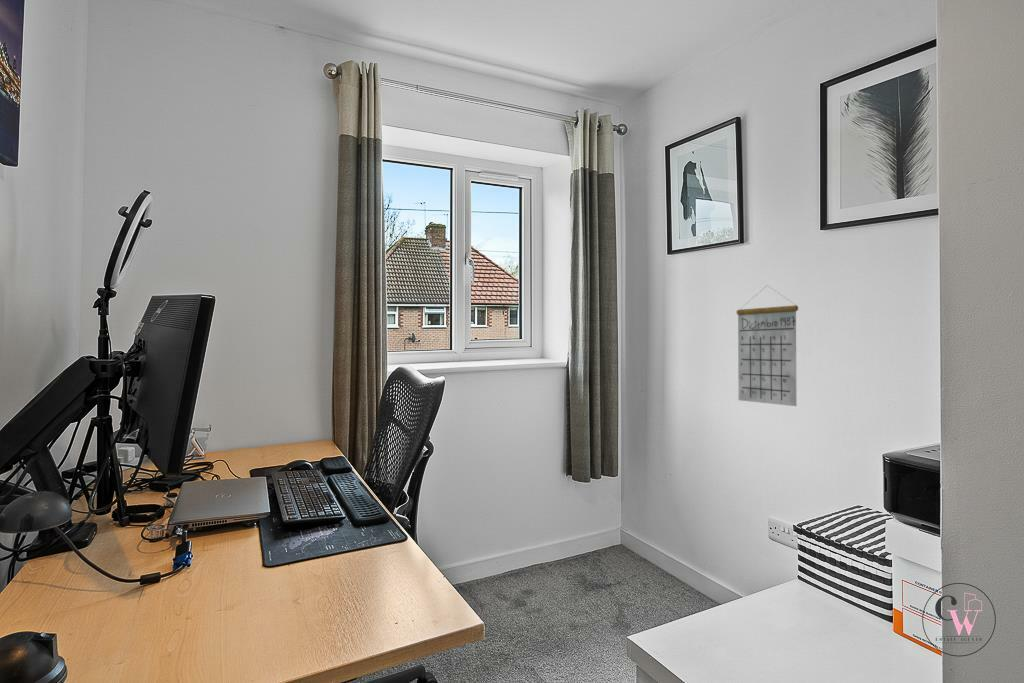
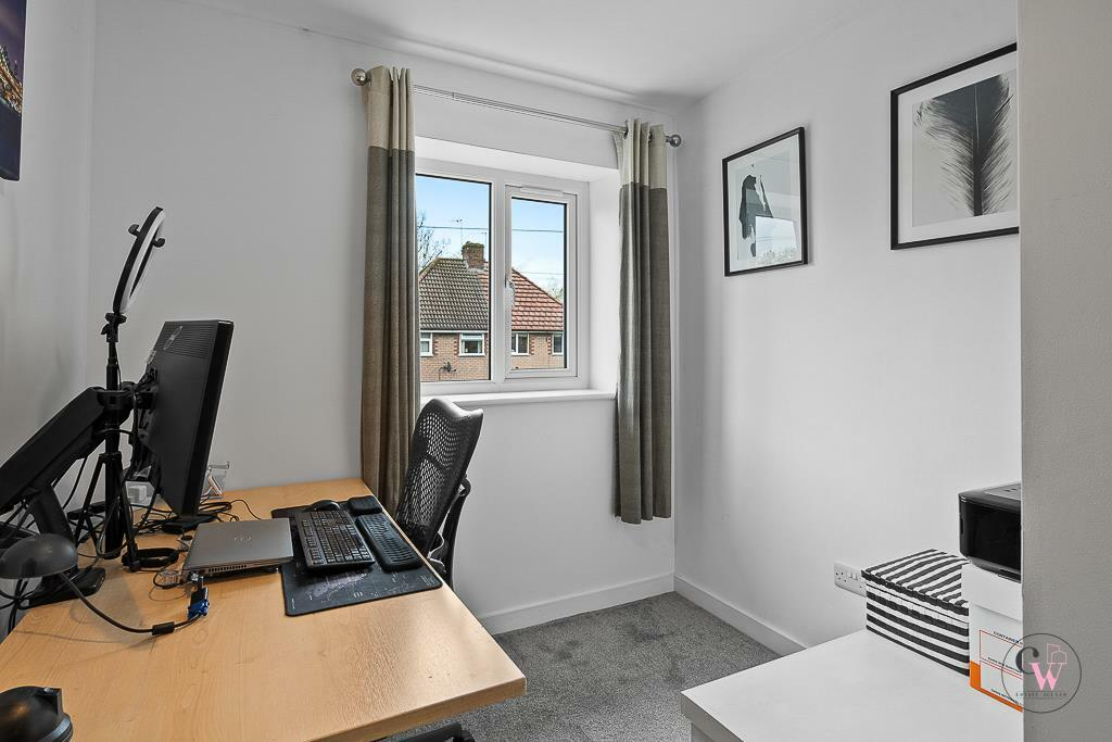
- calendar (766, 344)
